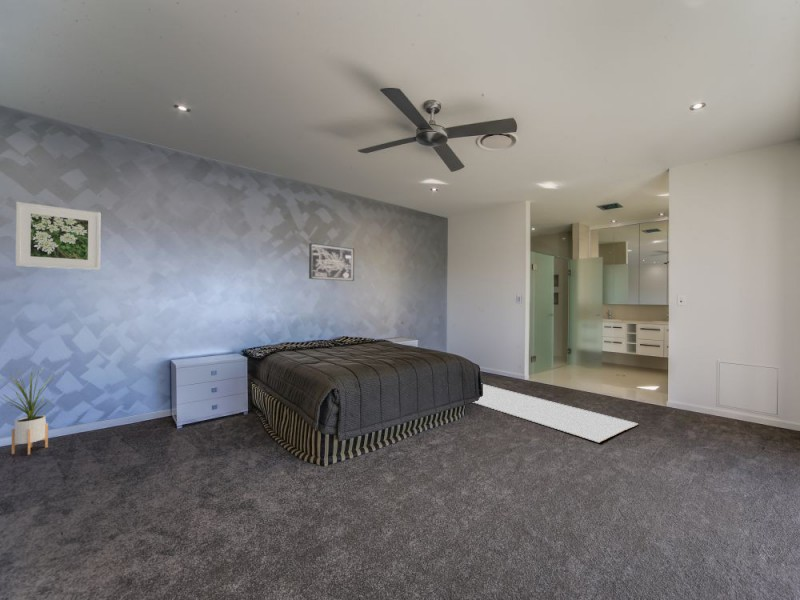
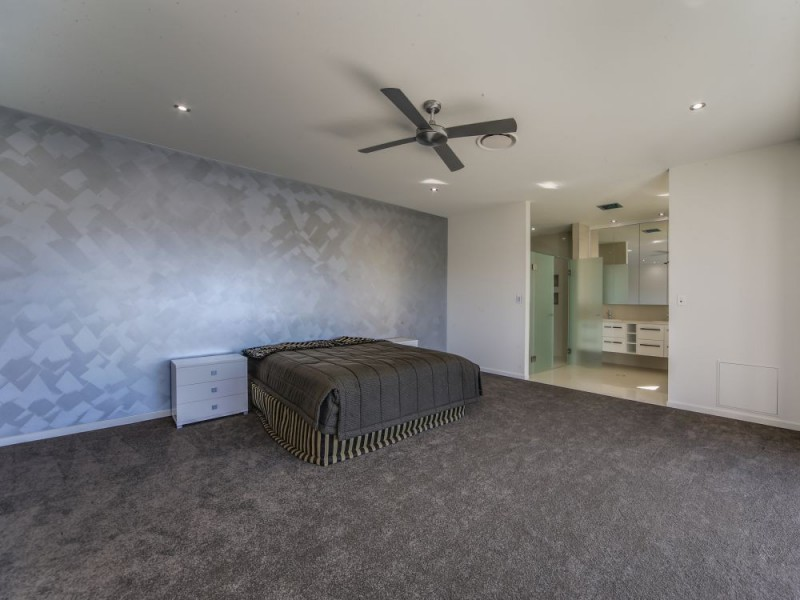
- house plant (31, 408)
- rug (506, 400)
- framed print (60, 237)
- wall art (332, 263)
